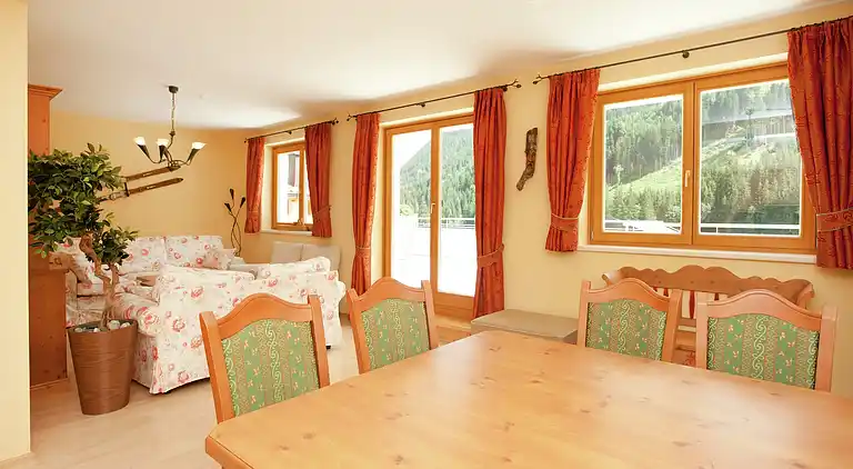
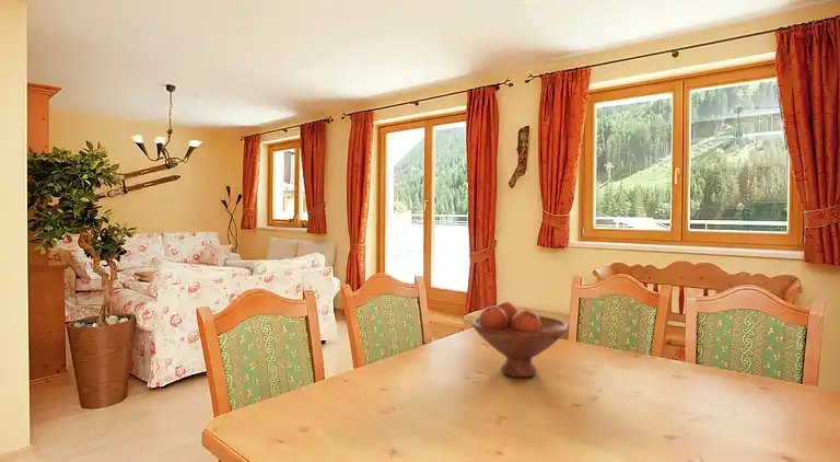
+ fruit bowl (518, 337)
